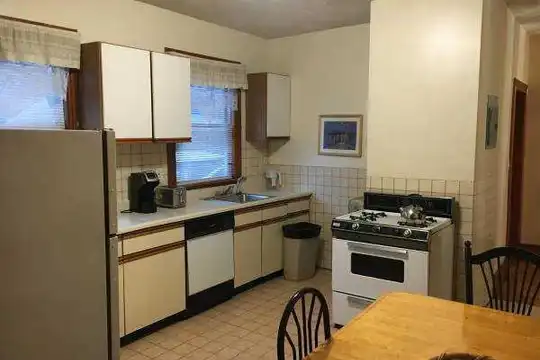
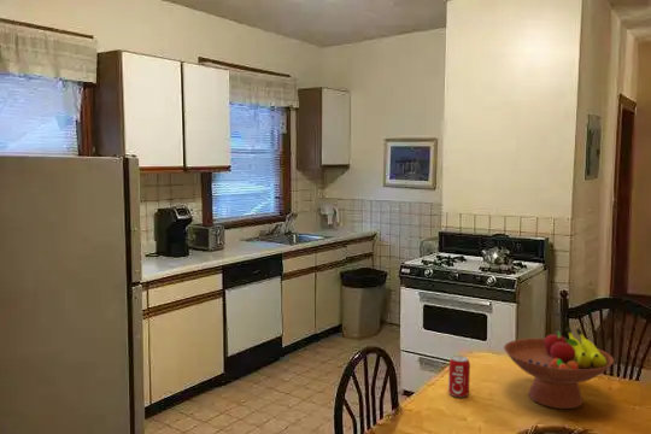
+ beverage can (458, 375)
+ fruit bowl (556, 366)
